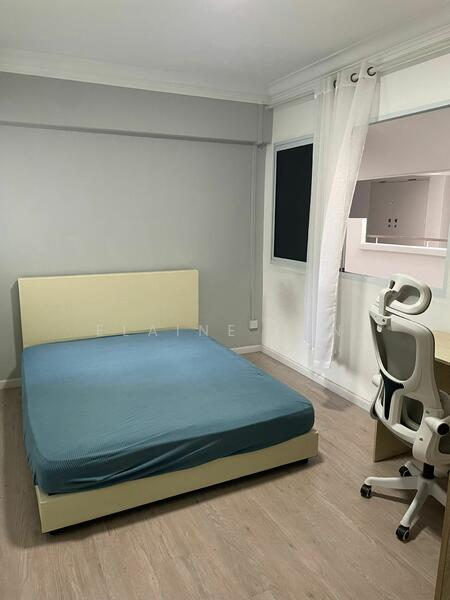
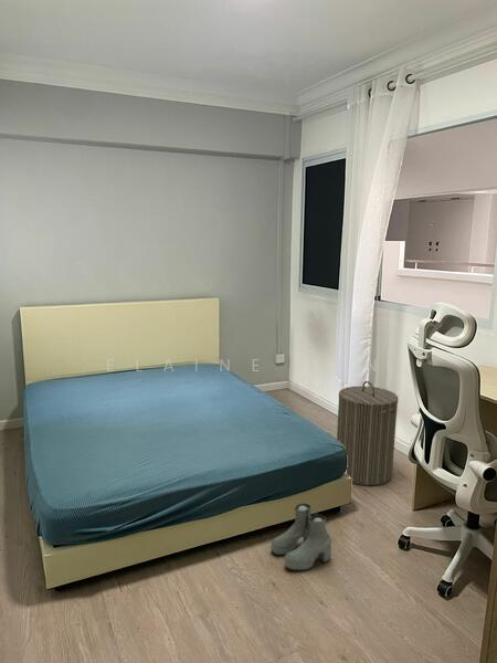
+ laundry hamper (366, 428)
+ boots (302, 534)
